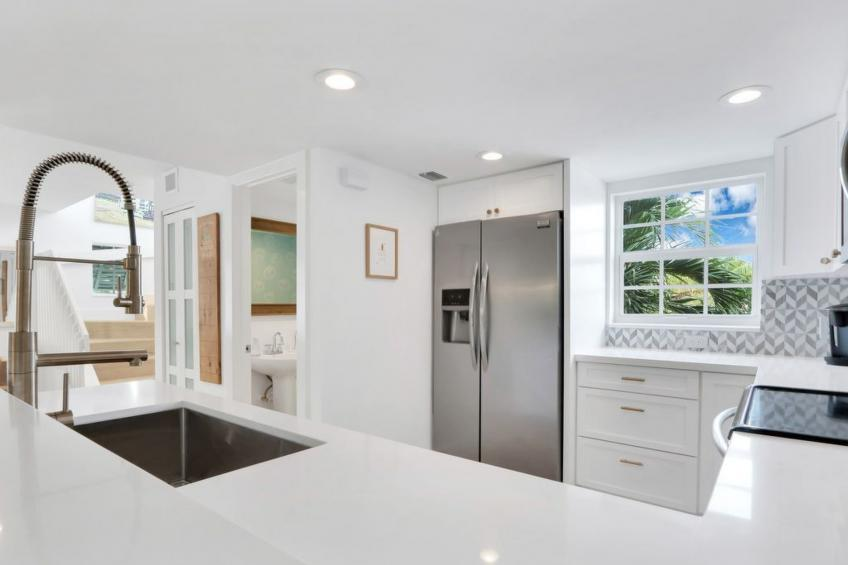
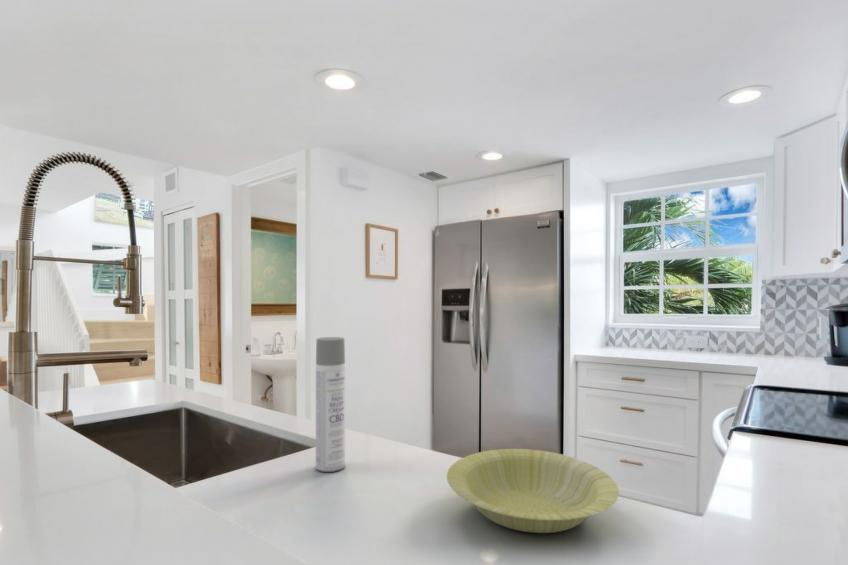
+ spray bottle (330, 402)
+ bowl (529, 494)
